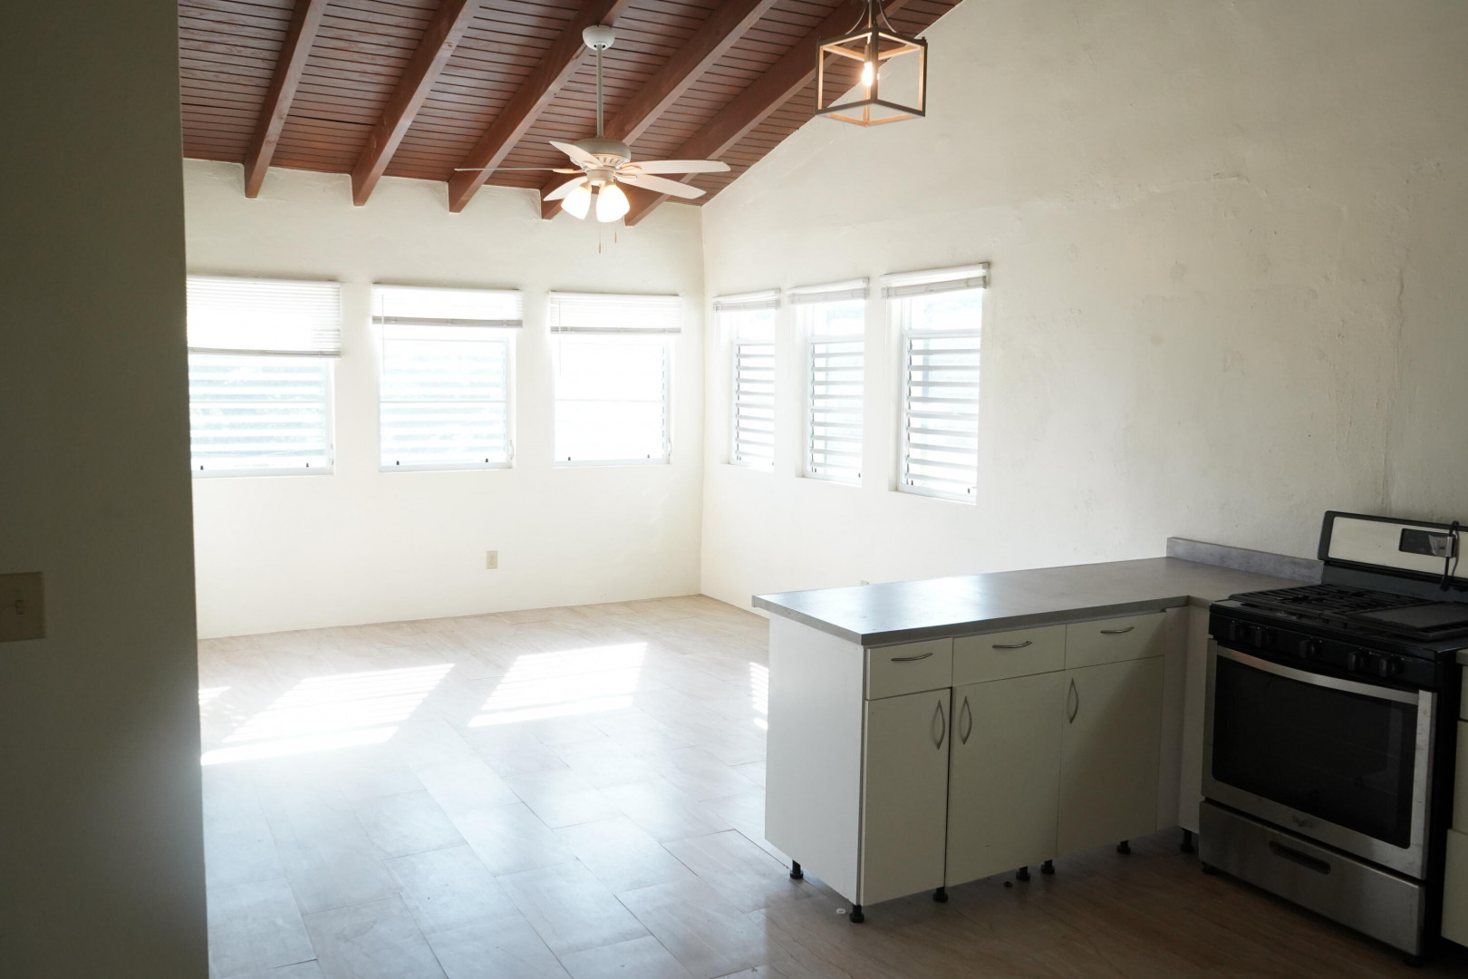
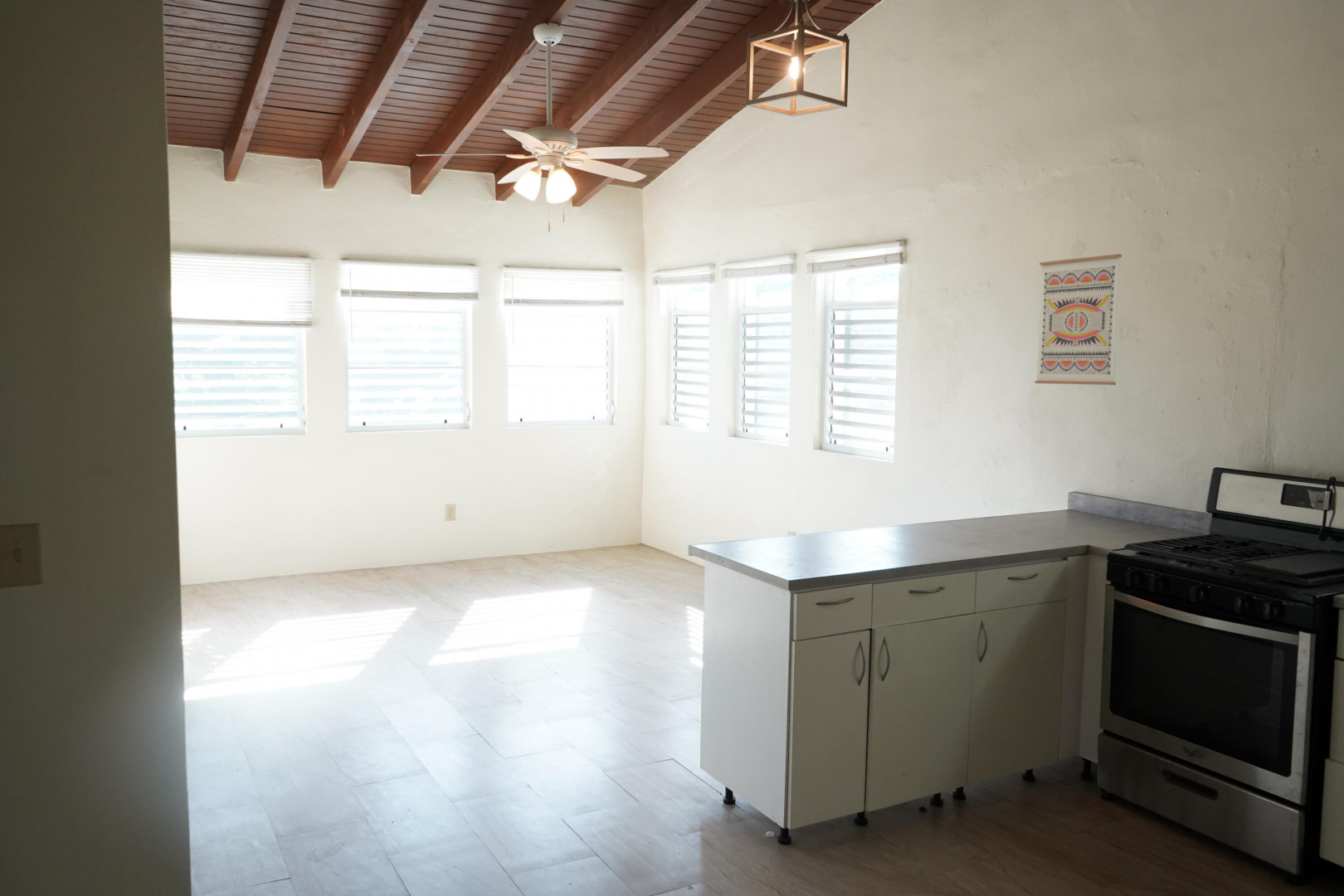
+ wall art (1076, 321)
